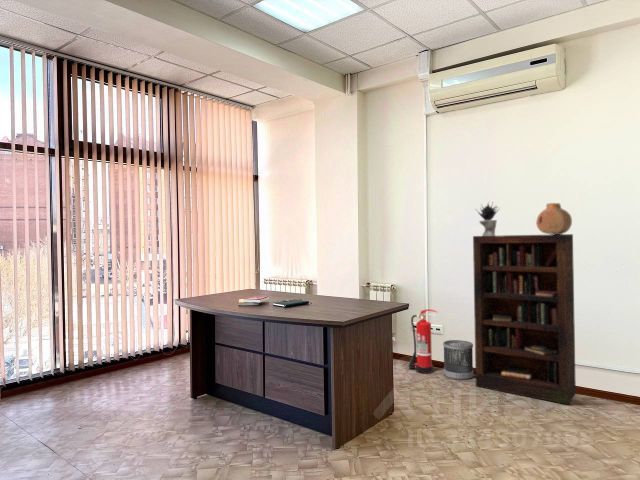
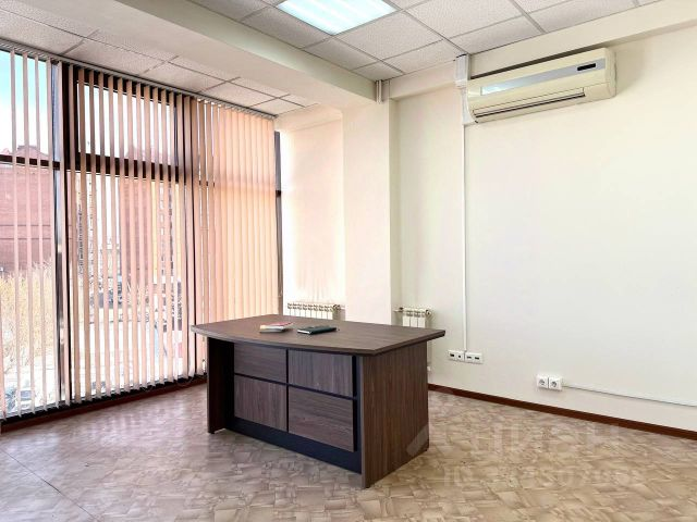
- bookcase (522, 312)
- fire extinguisher (422, 339)
- potted plant (488, 218)
- wastebasket (458, 359)
- vase (553, 218)
